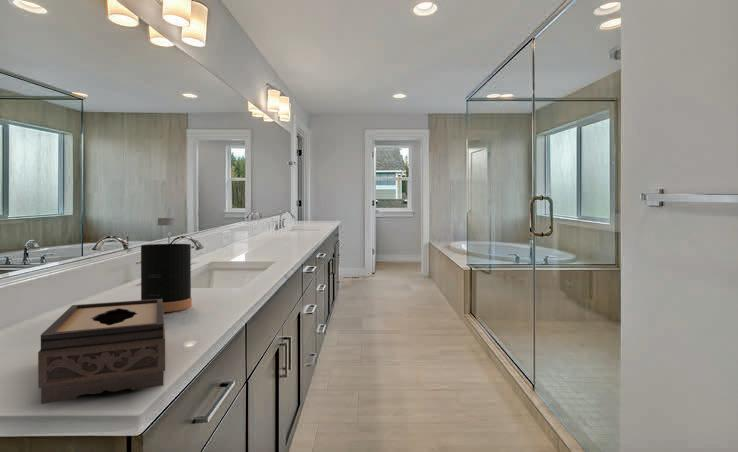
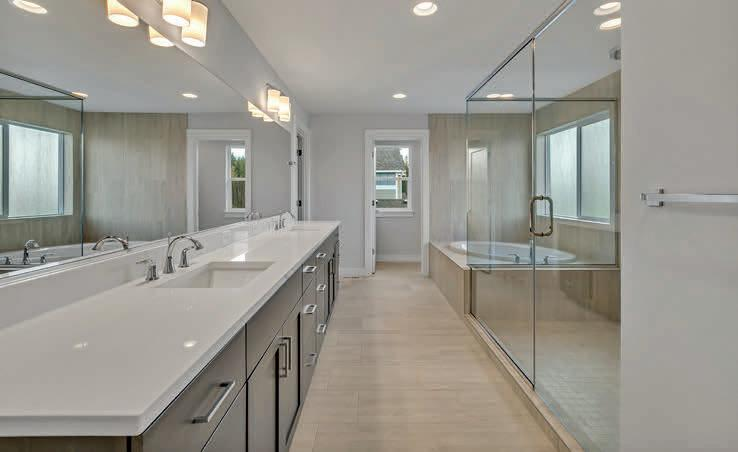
- tissue box (113, 341)
- bottle (166, 262)
